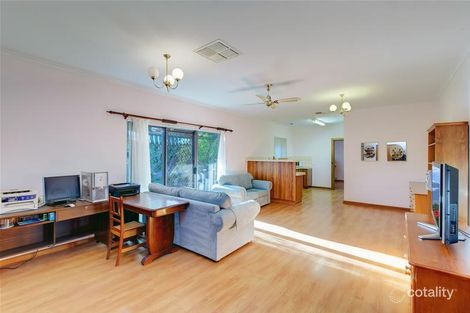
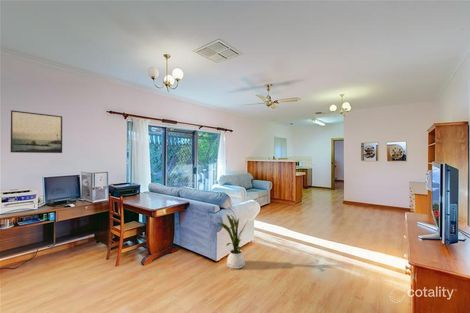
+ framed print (38, 133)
+ house plant (234, 238)
